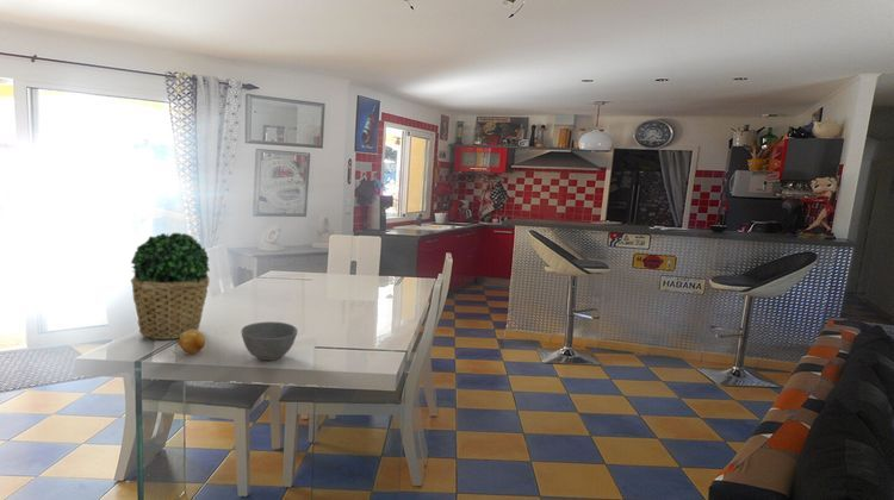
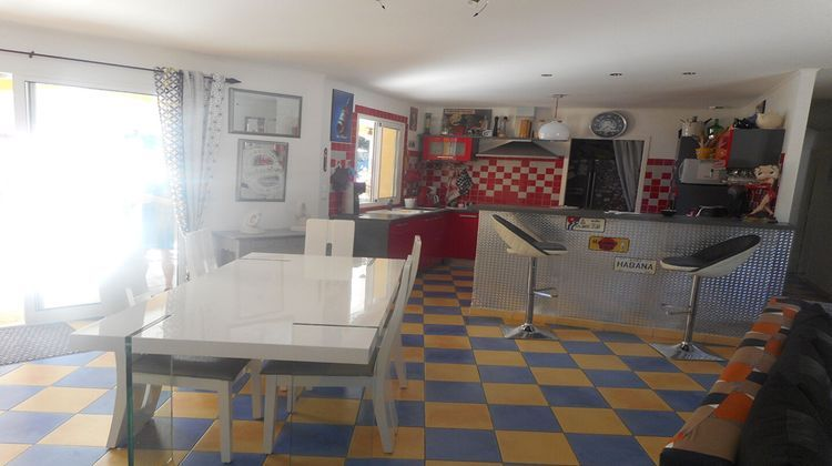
- bowl (268, 343)
- potted plant (170, 283)
- fruit (192, 342)
